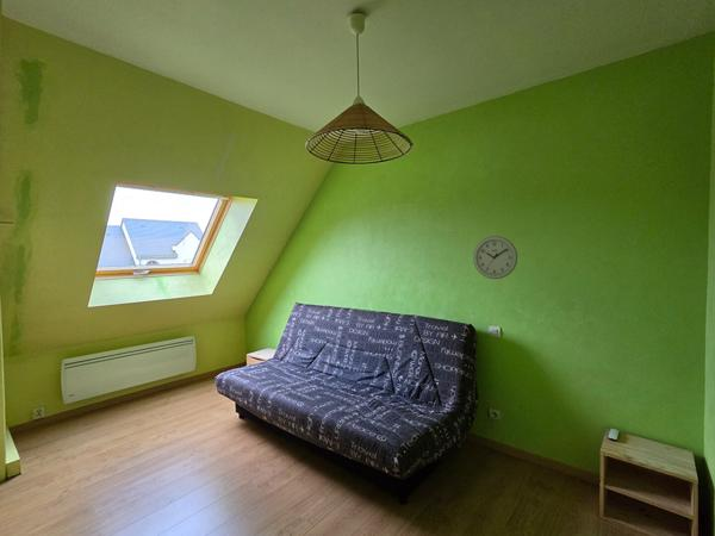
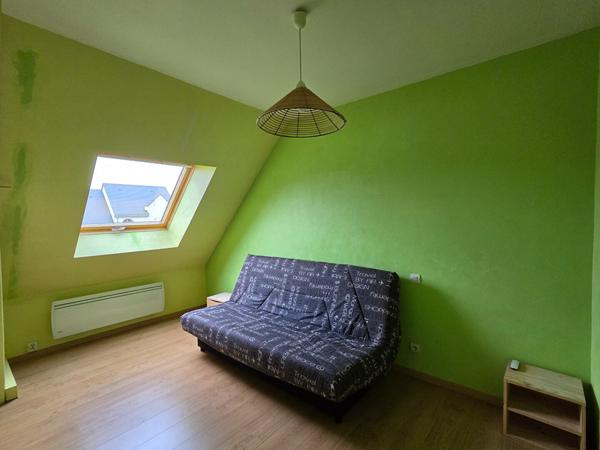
- wall clock (493, 257)
